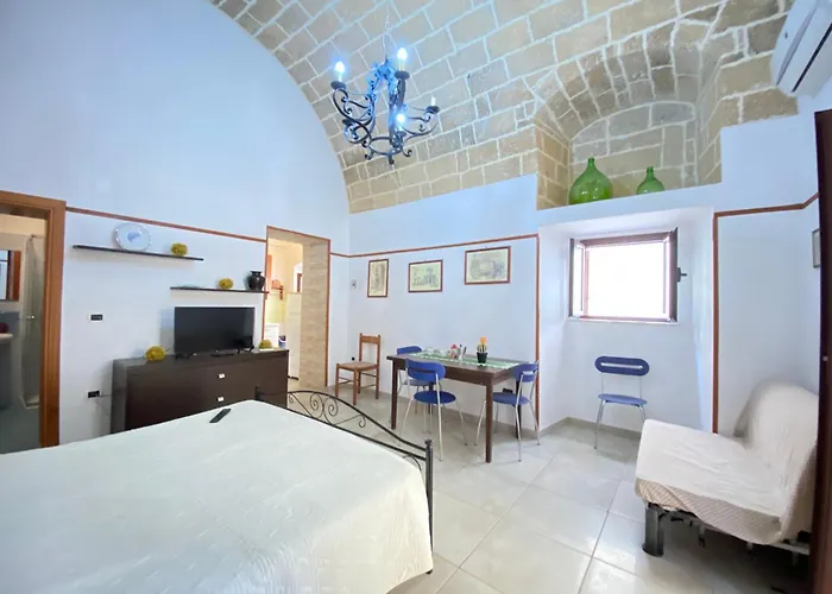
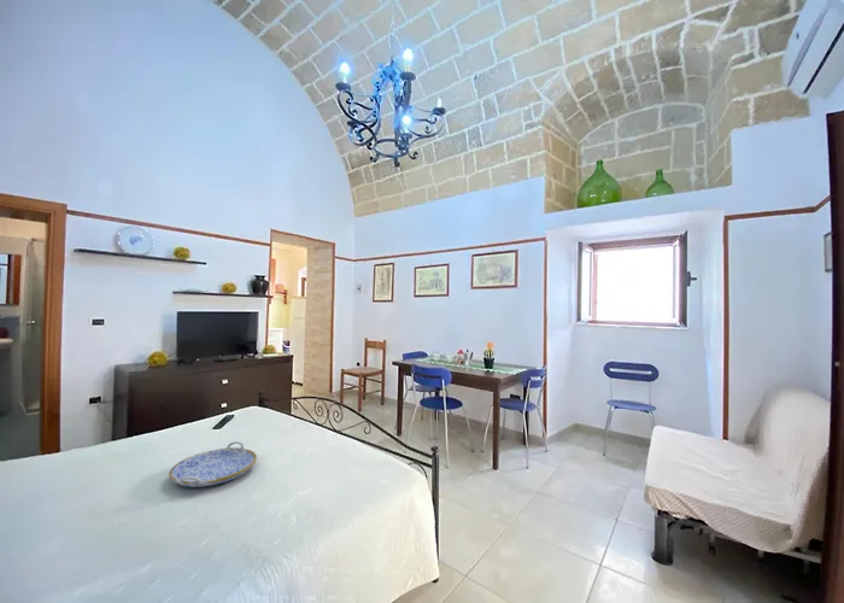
+ serving tray (215, 464)
